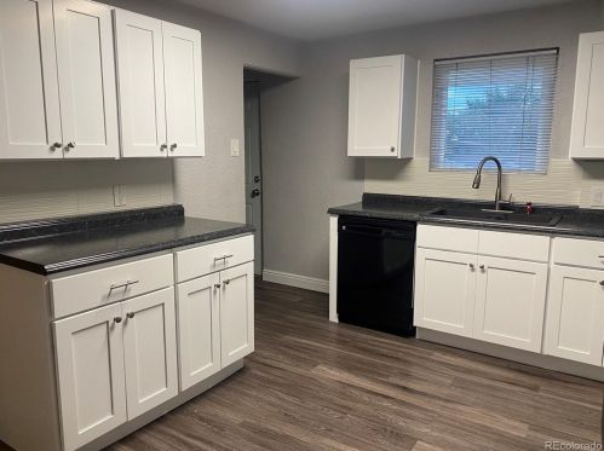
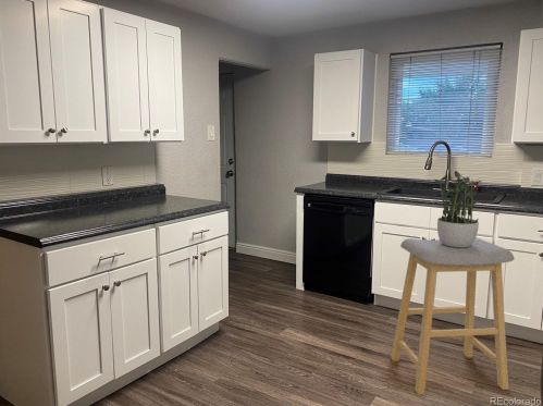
+ potted plant (455, 206)
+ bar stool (449, 309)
